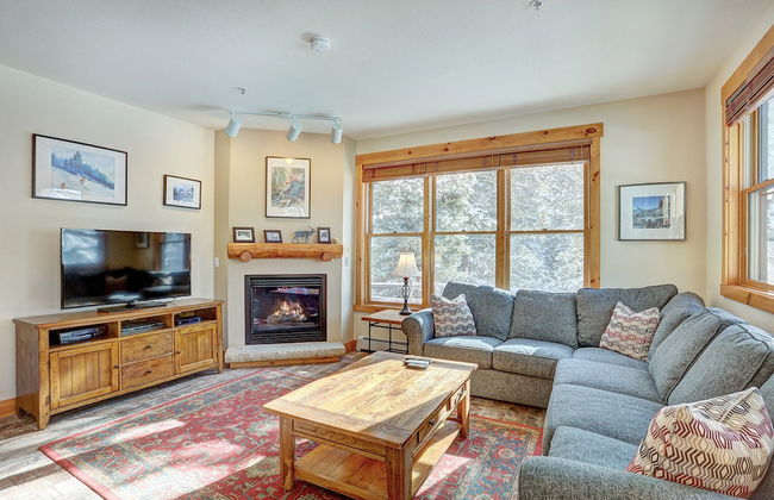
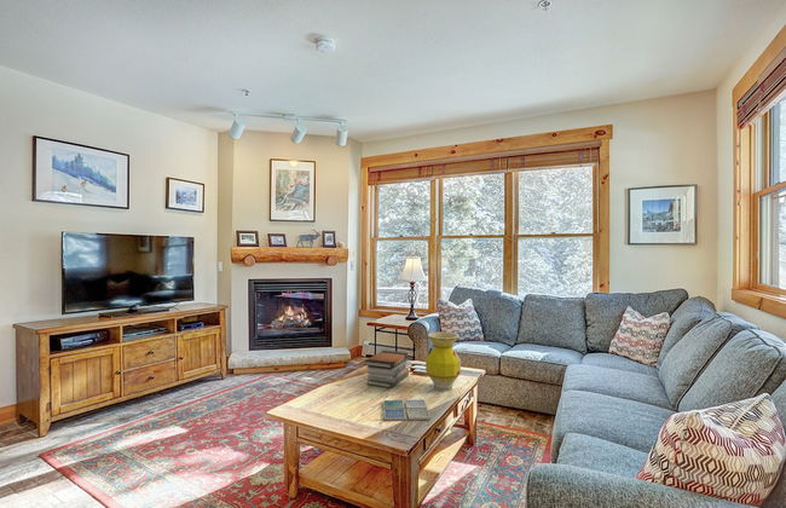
+ vase (443, 360)
+ book stack (387, 368)
+ drink coaster (406, 409)
